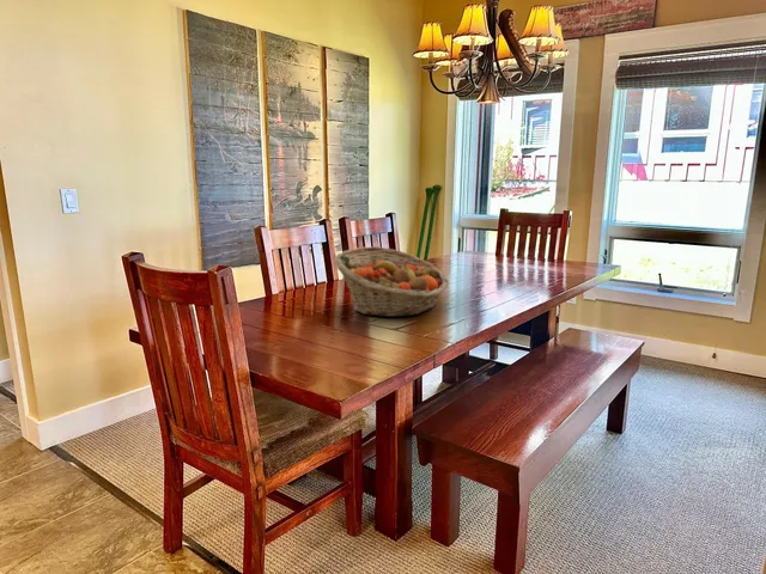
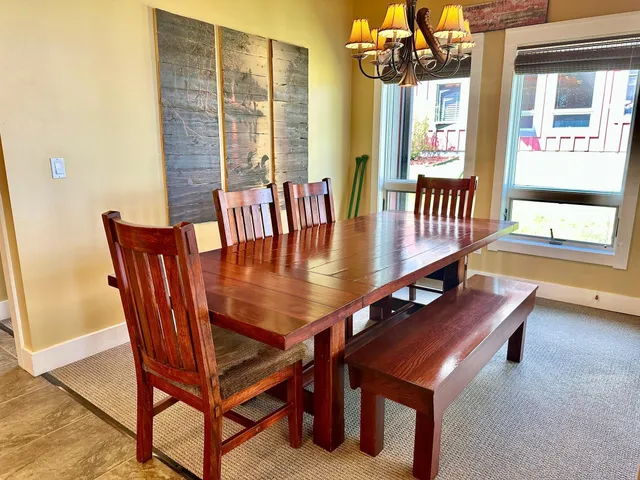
- fruit basket (391, 279)
